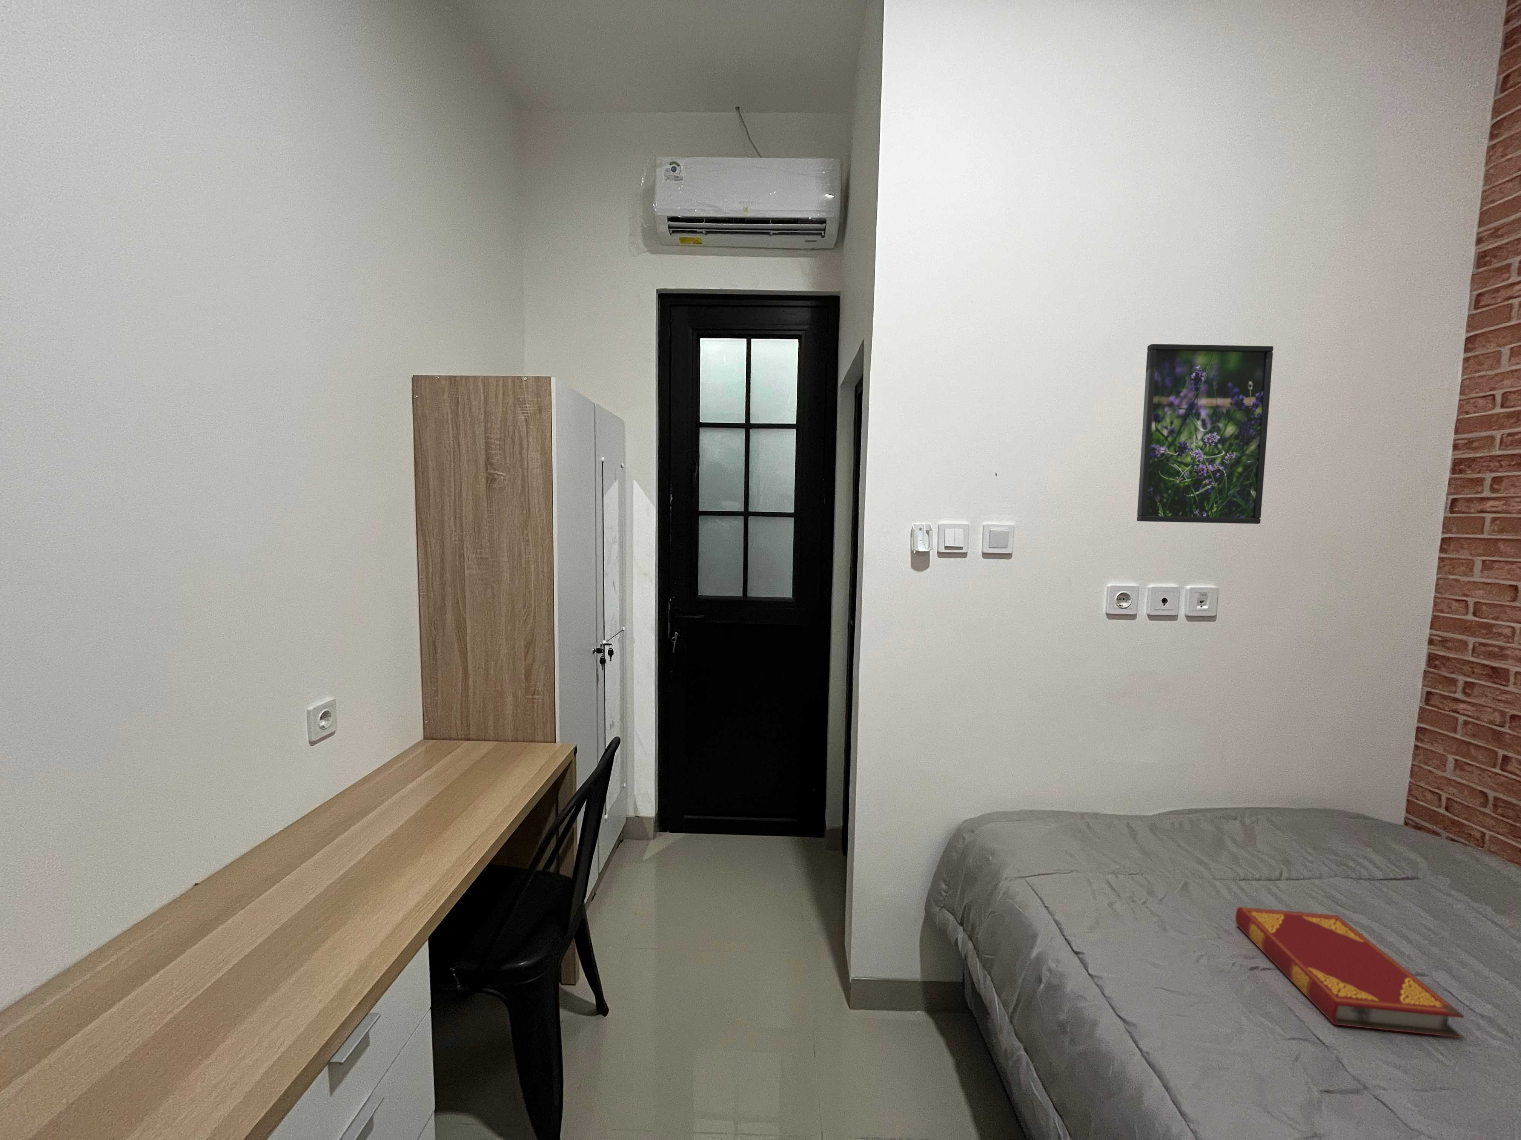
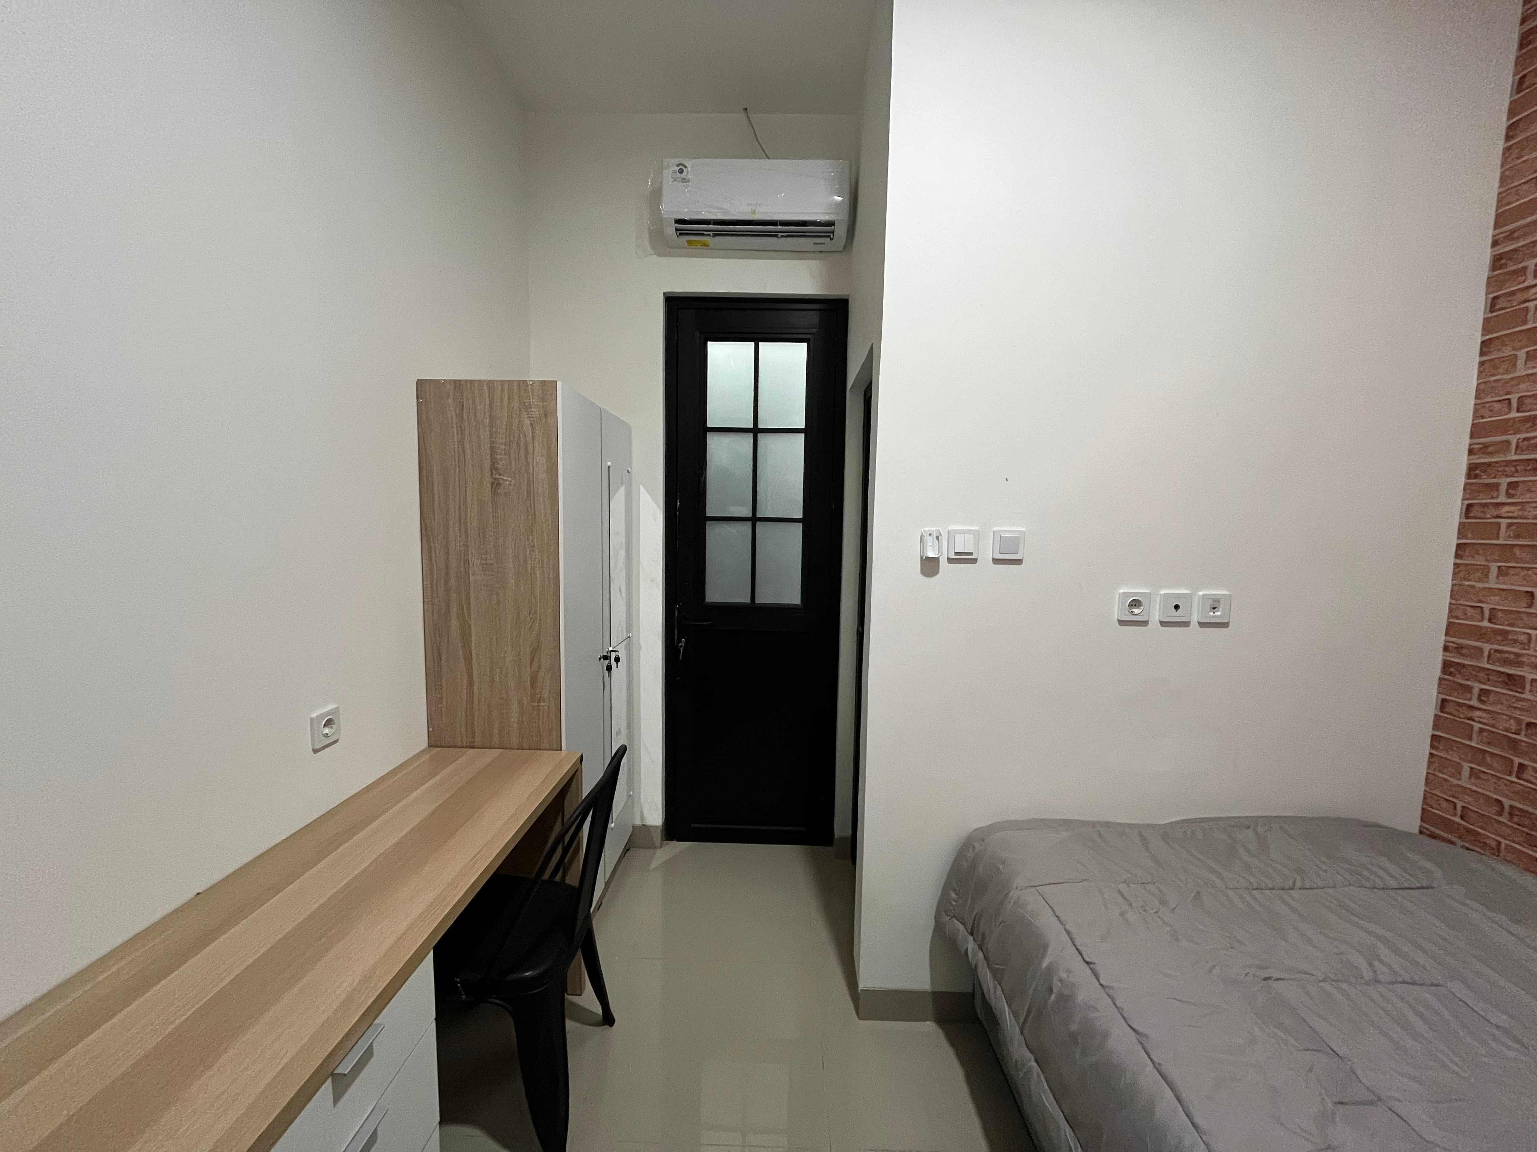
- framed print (1204, 435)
- hardback book (1335, 964)
